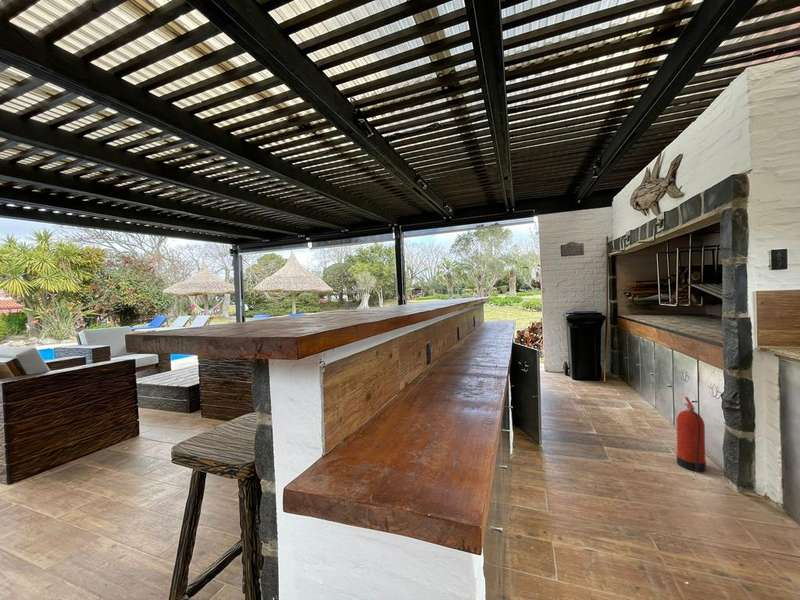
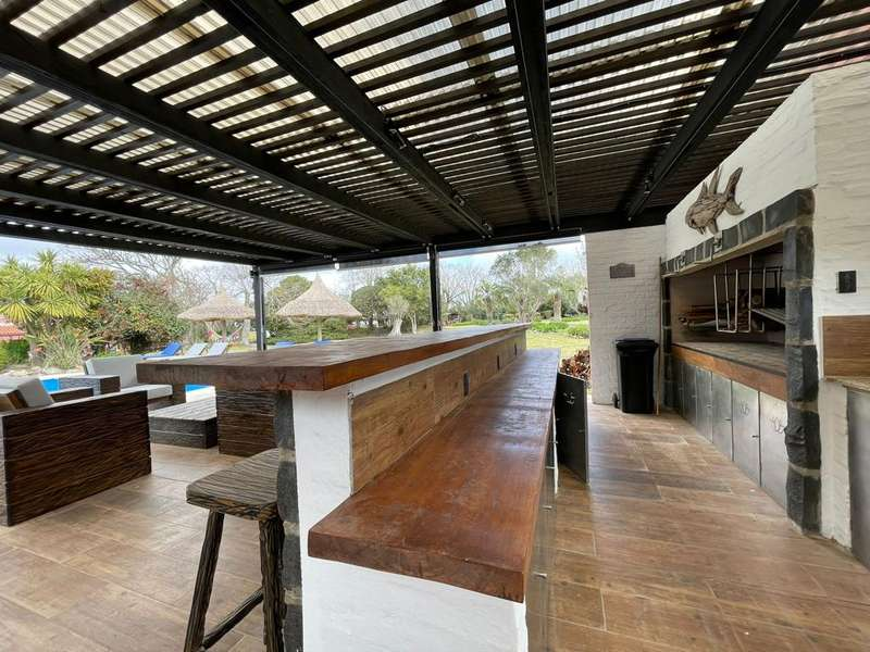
- fire extinguisher (692, 434)
